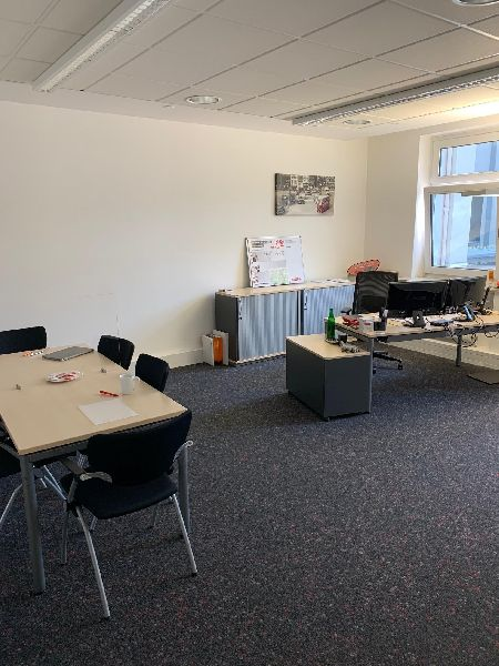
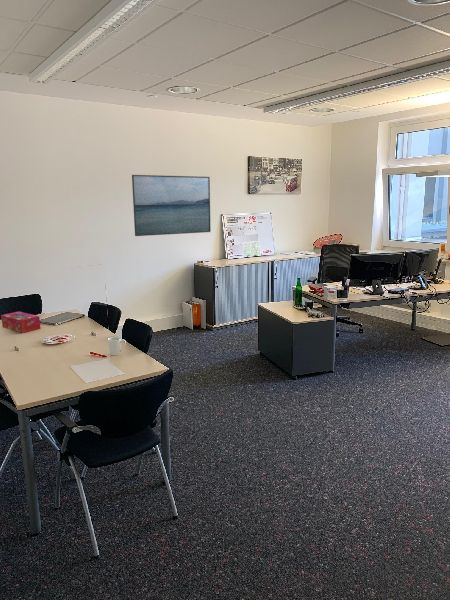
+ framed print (173, 205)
+ tissue box (20, 321)
